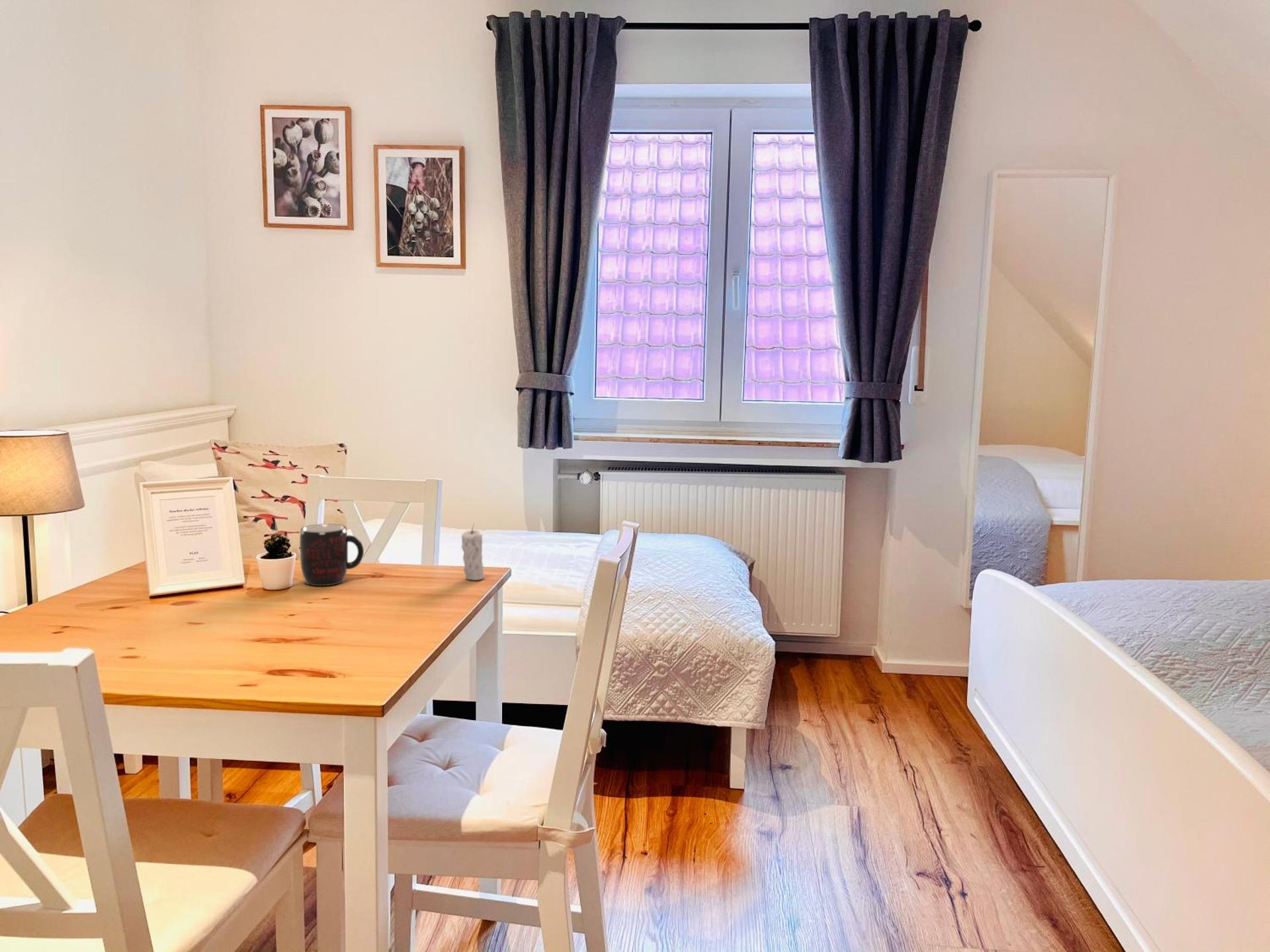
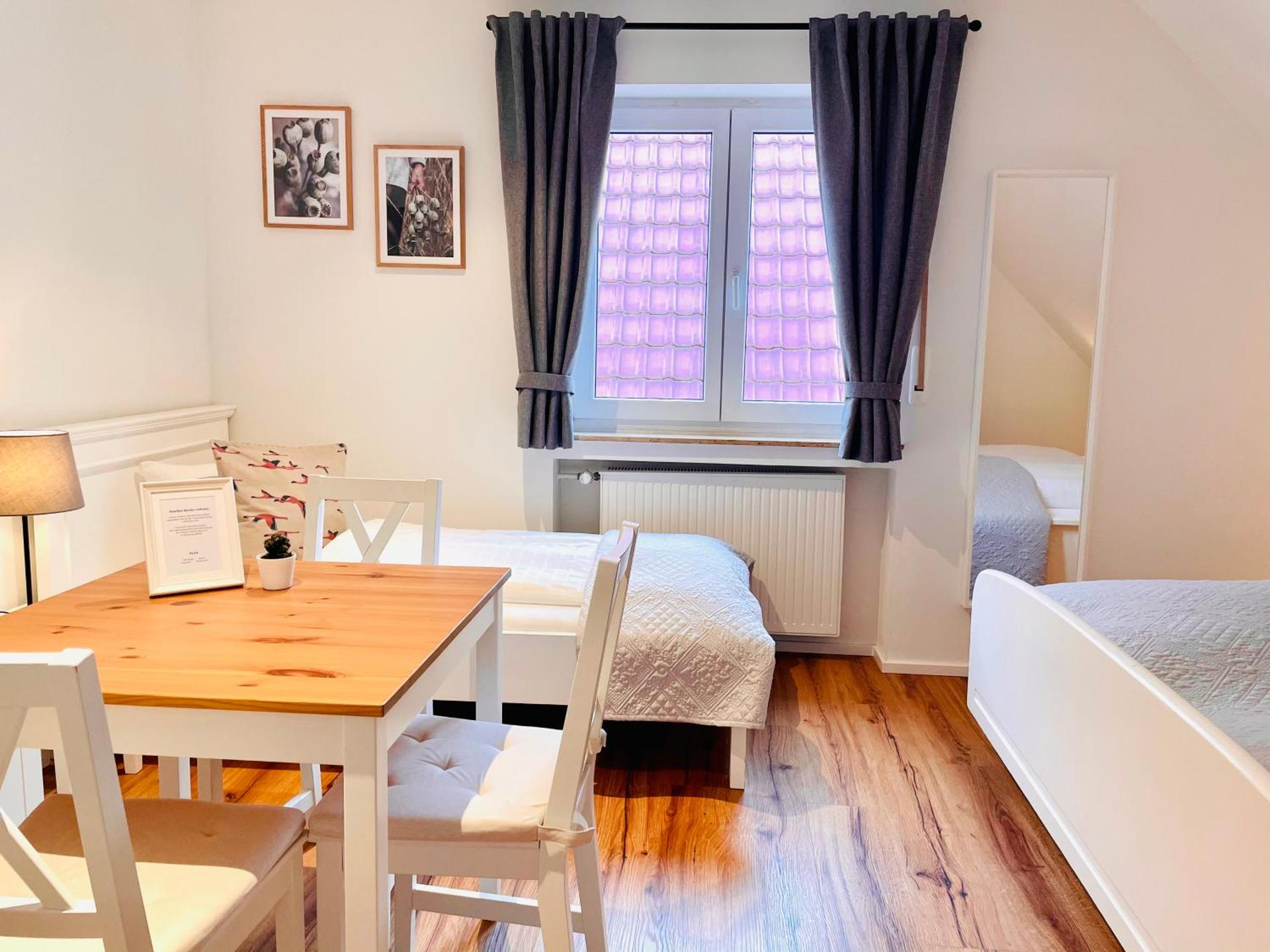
- candle (472, 549)
- mug (332, 554)
